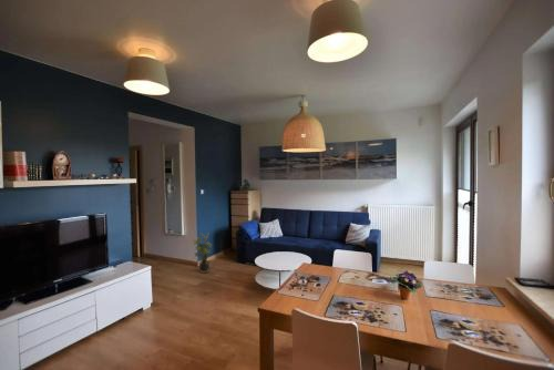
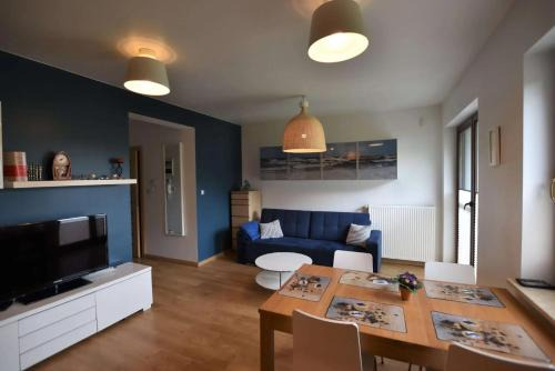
- potted plant (202, 251)
